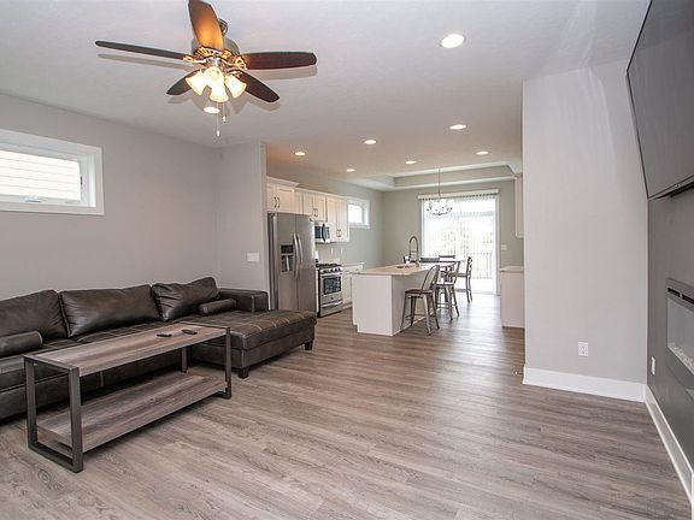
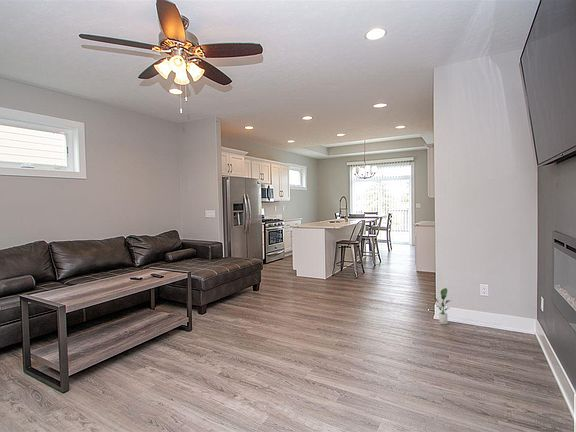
+ potted plant (442, 306)
